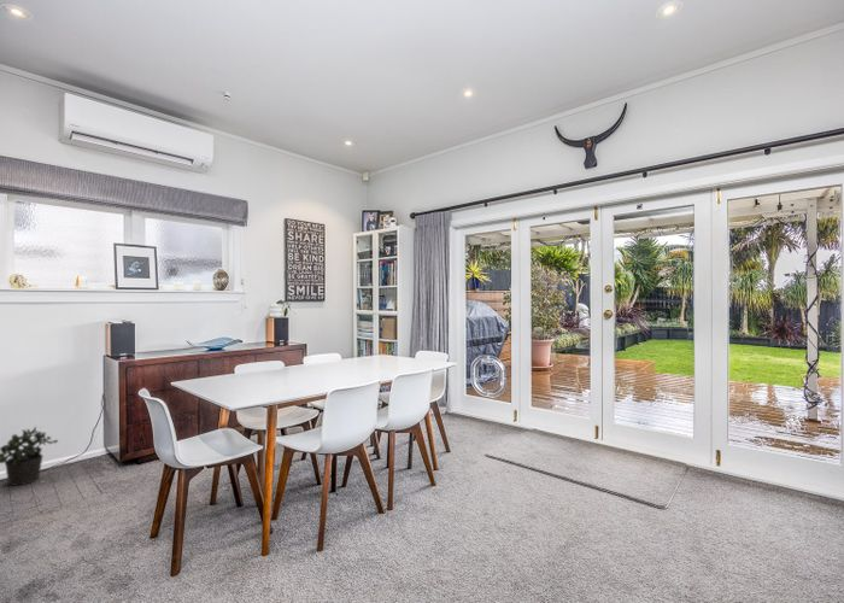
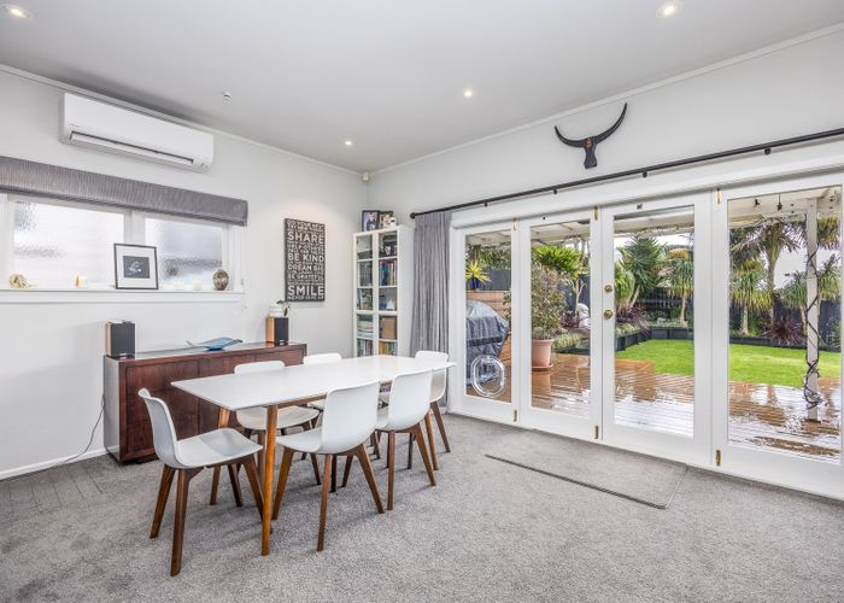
- potted plant (27, 453)
